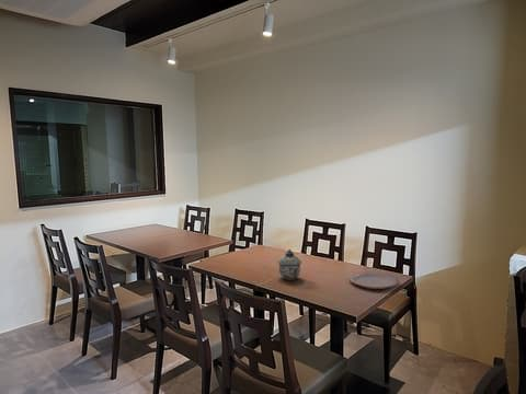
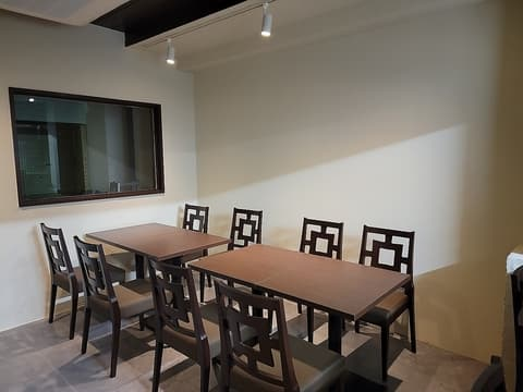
- plate (373, 280)
- lidded jar (289, 264)
